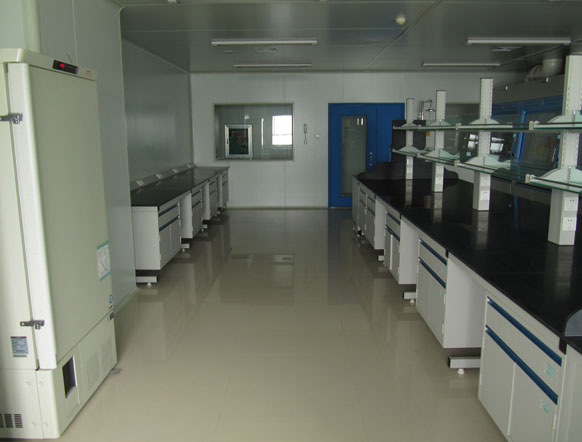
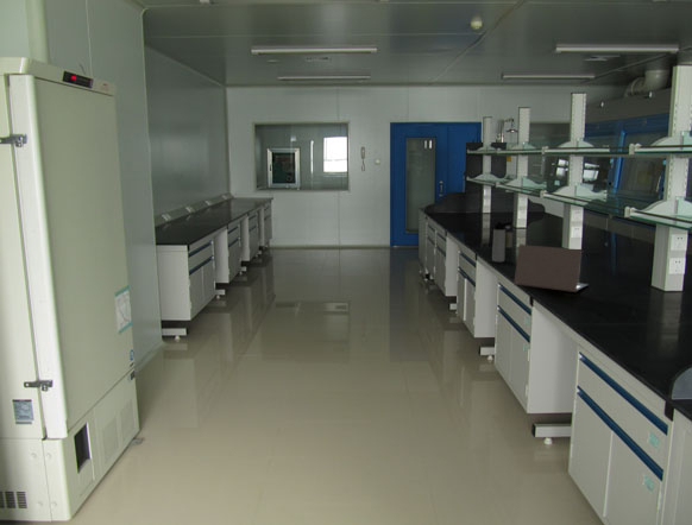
+ thermos bottle (502, 241)
+ laptop (552, 265)
